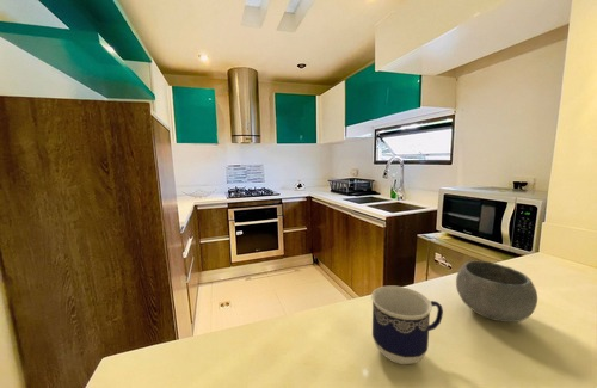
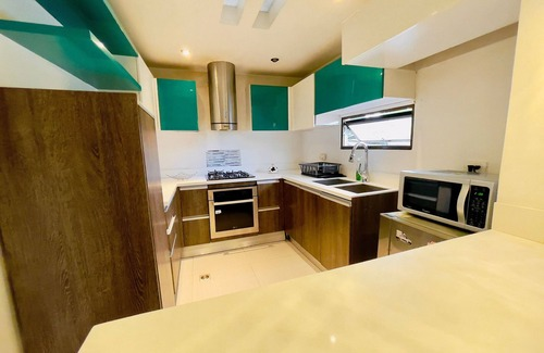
- cup (407, 325)
- bowl (493, 291)
